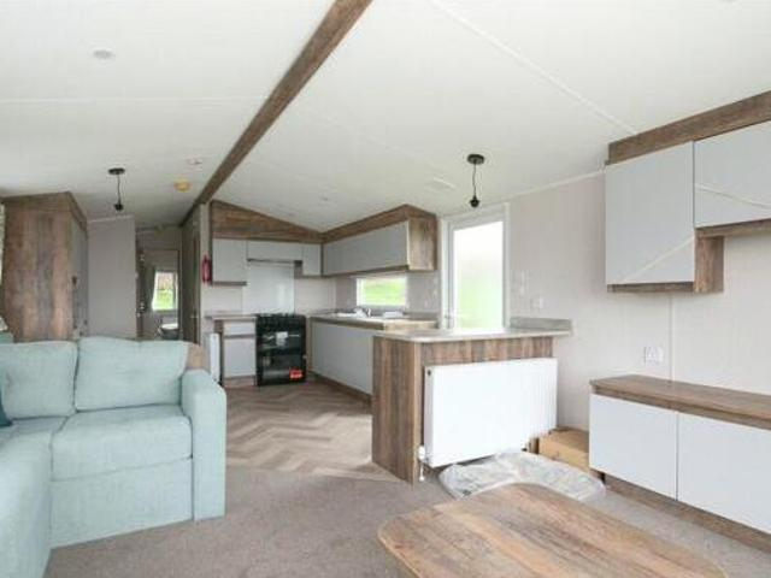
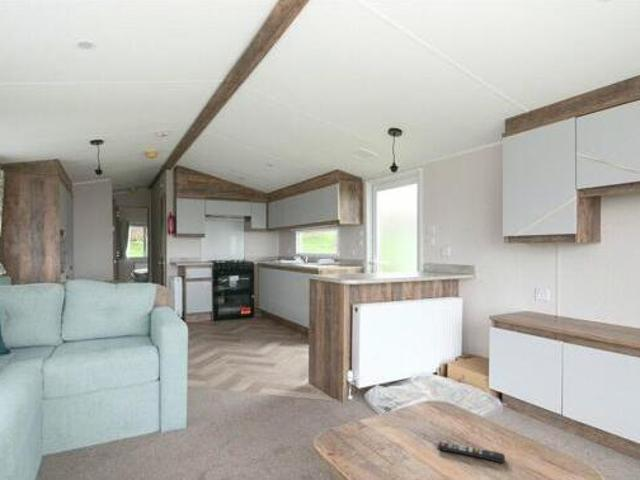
+ remote control (470, 451)
